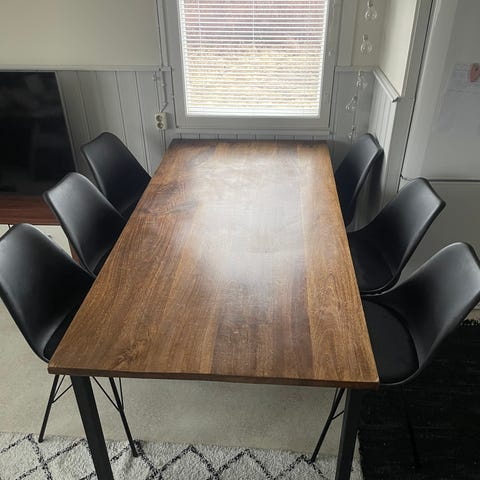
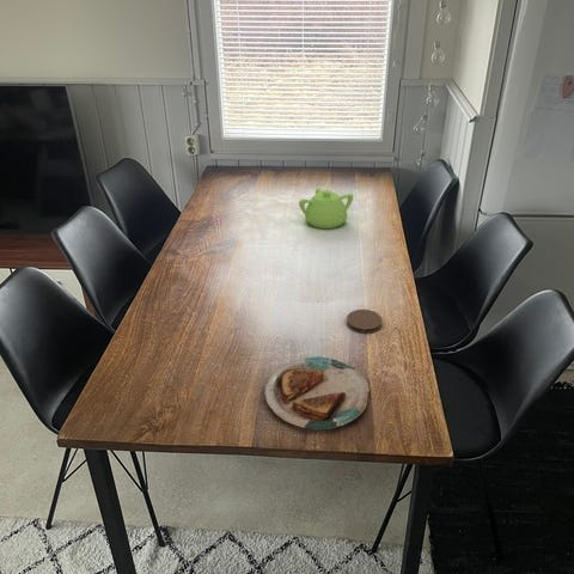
+ teapot (324, 204)
+ coaster (364, 320)
+ plate (318, 391)
